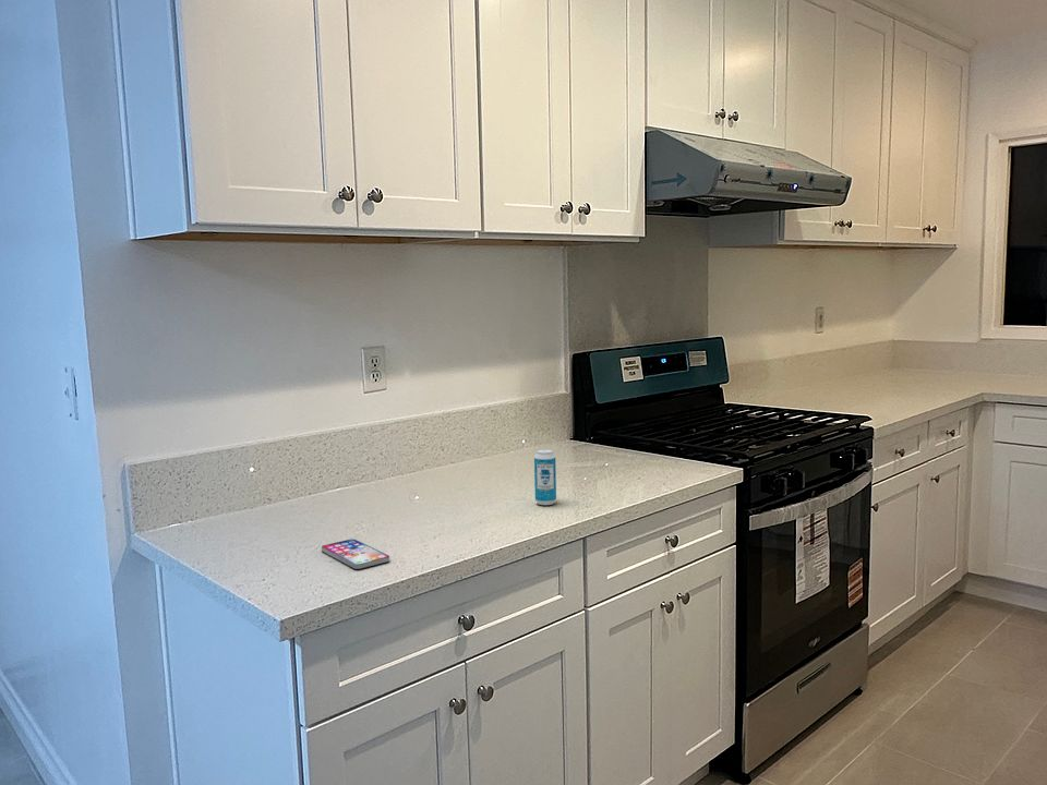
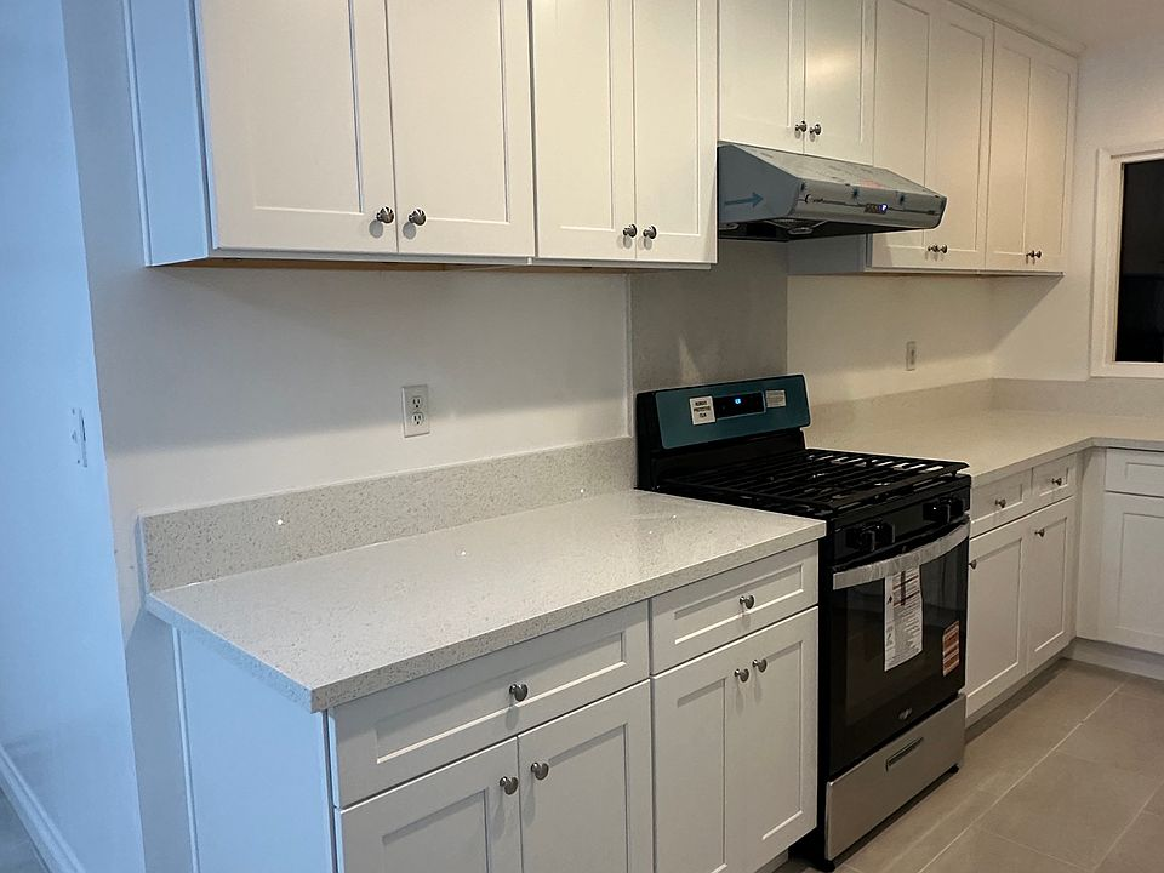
- beverage can (544, 476)
- smartphone (354, 553)
